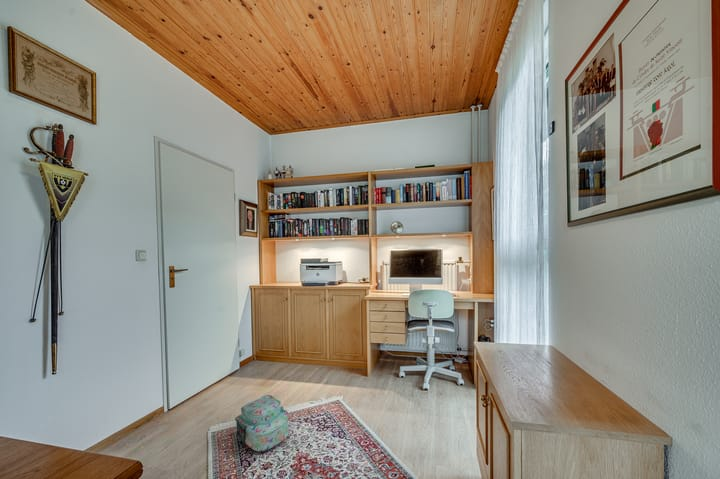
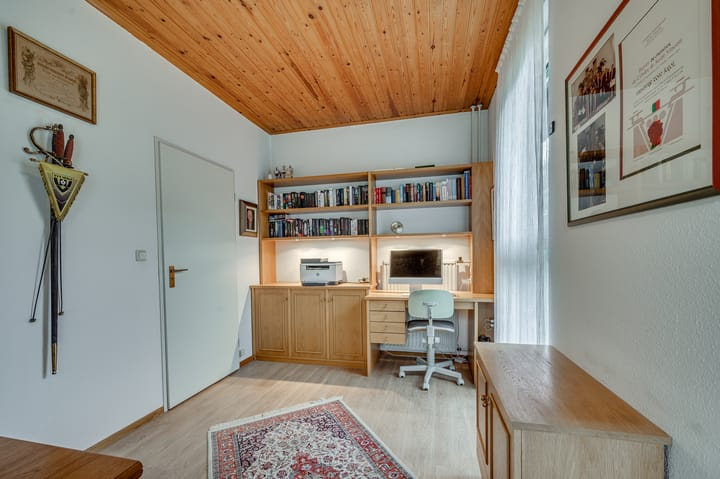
- backpack (264, 421)
